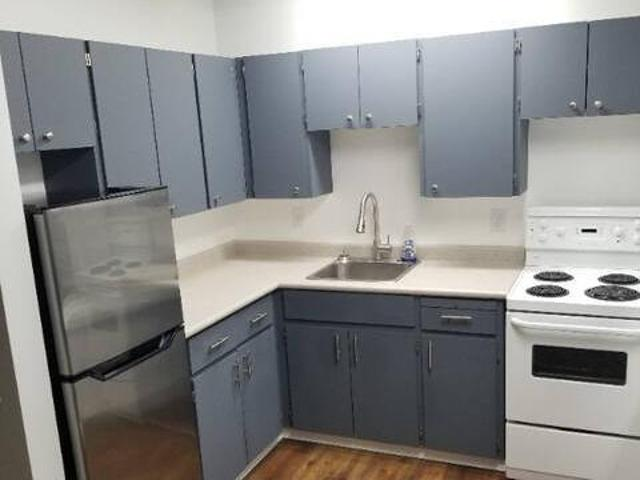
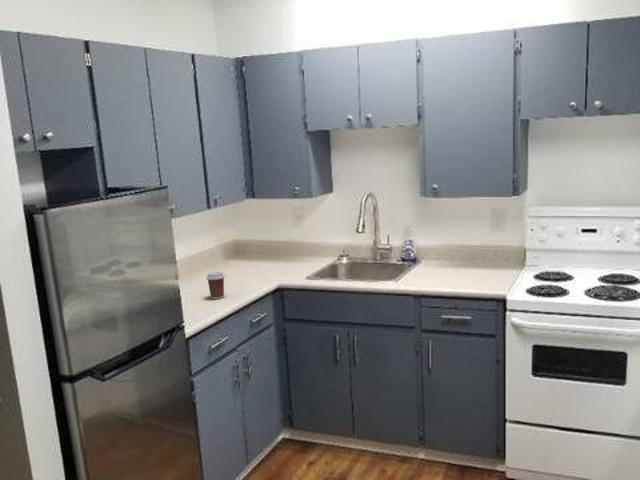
+ coffee cup (216, 284)
